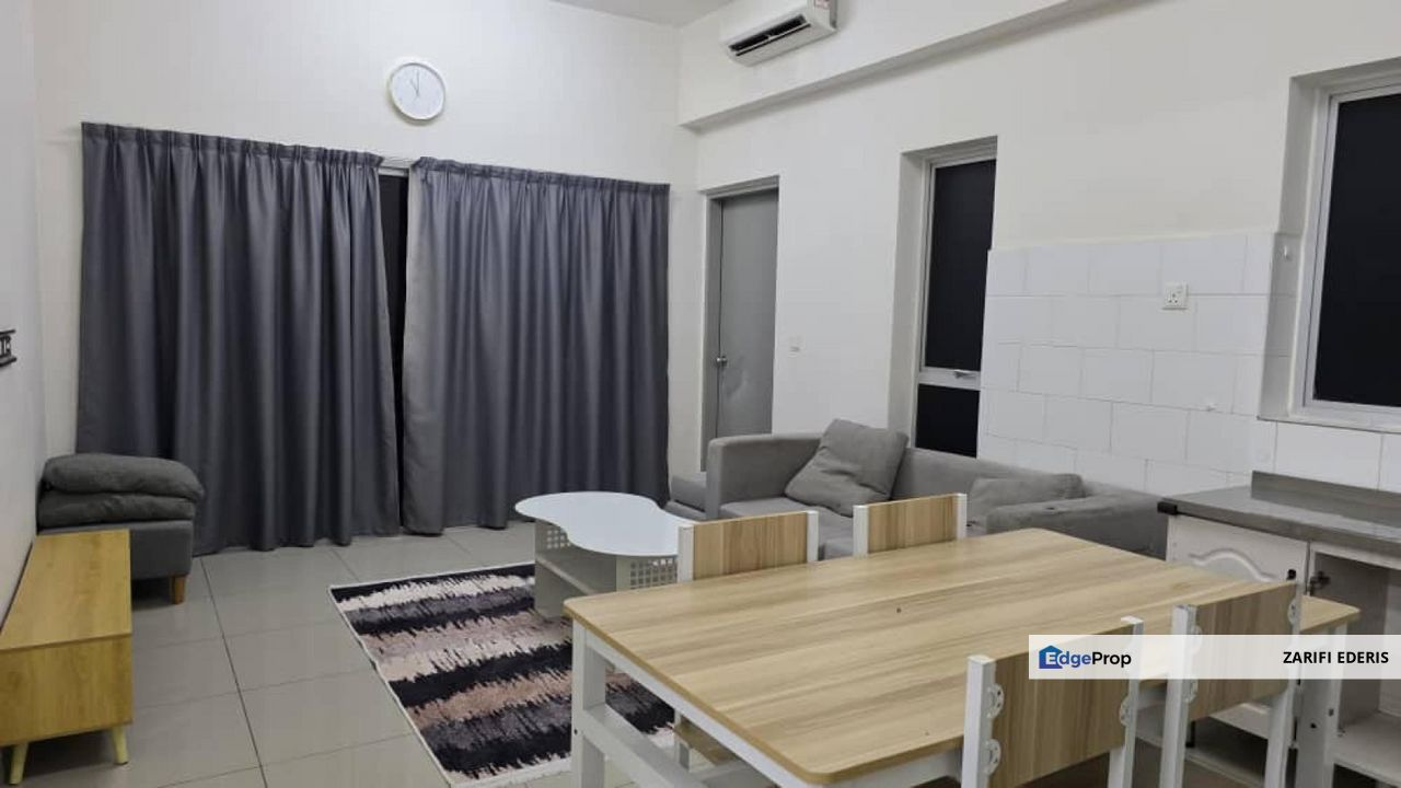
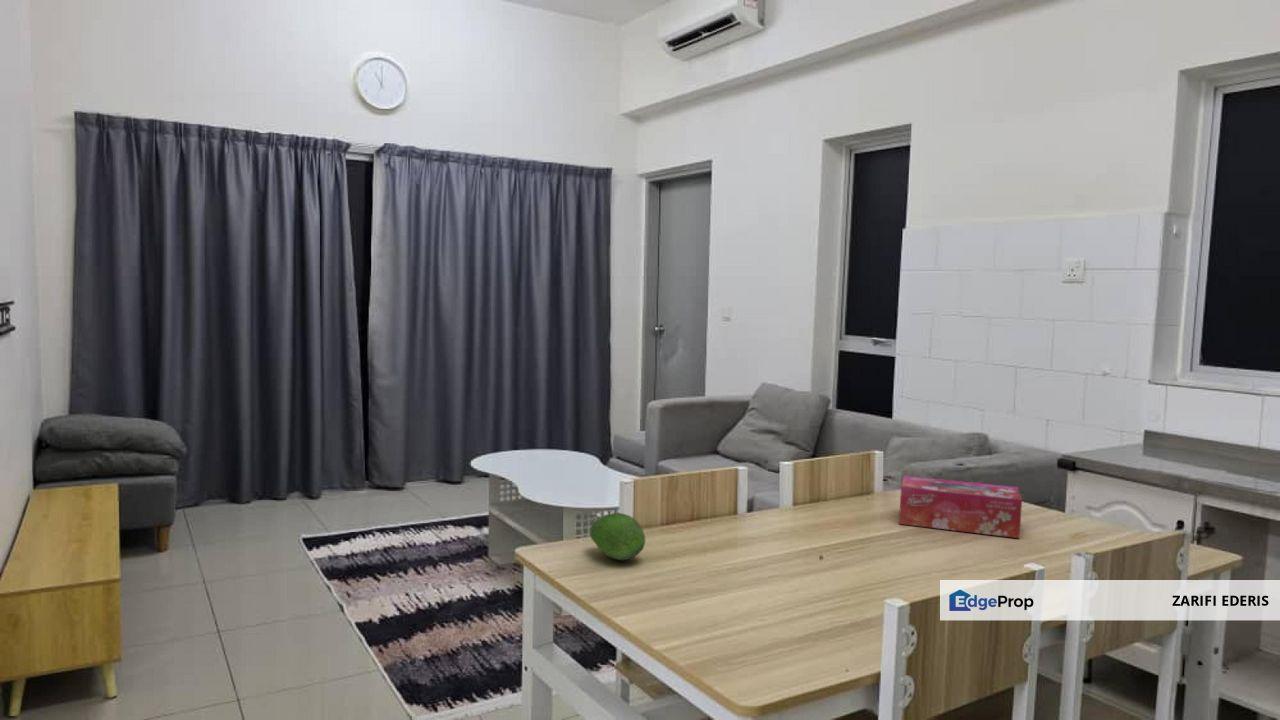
+ fruit (616, 534)
+ tissue box (958, 505)
